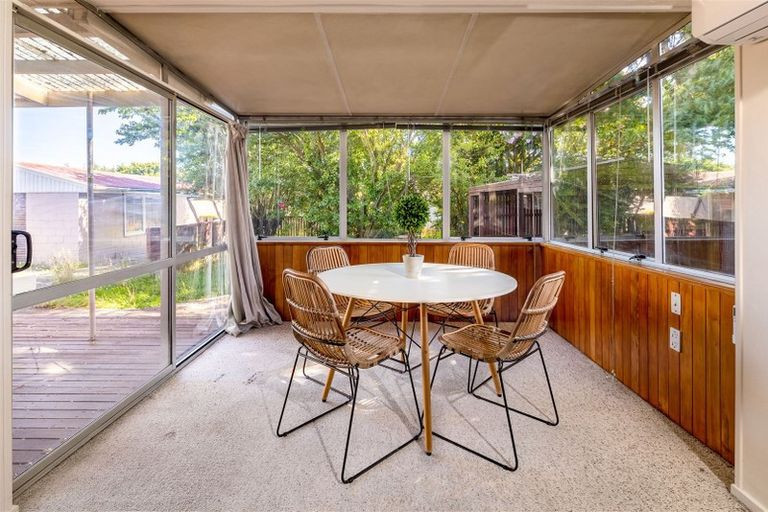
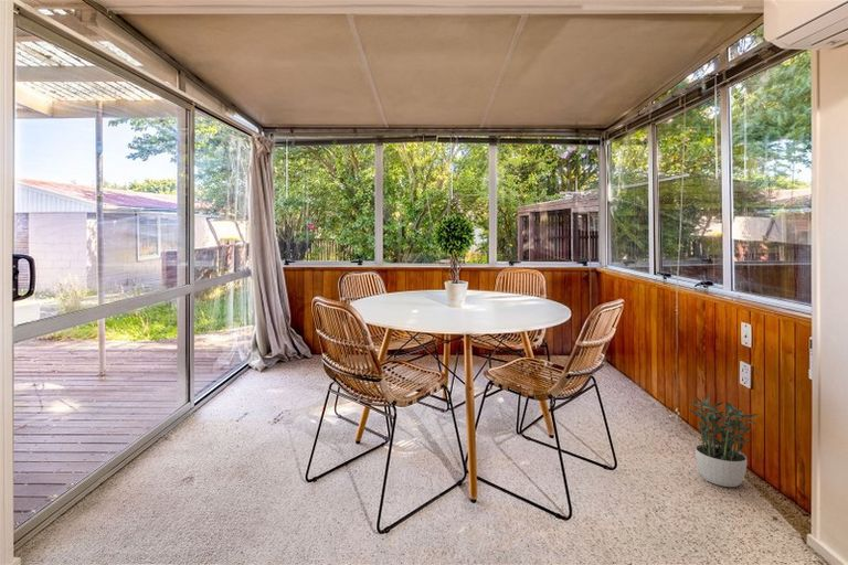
+ potted plant (721, 437)
